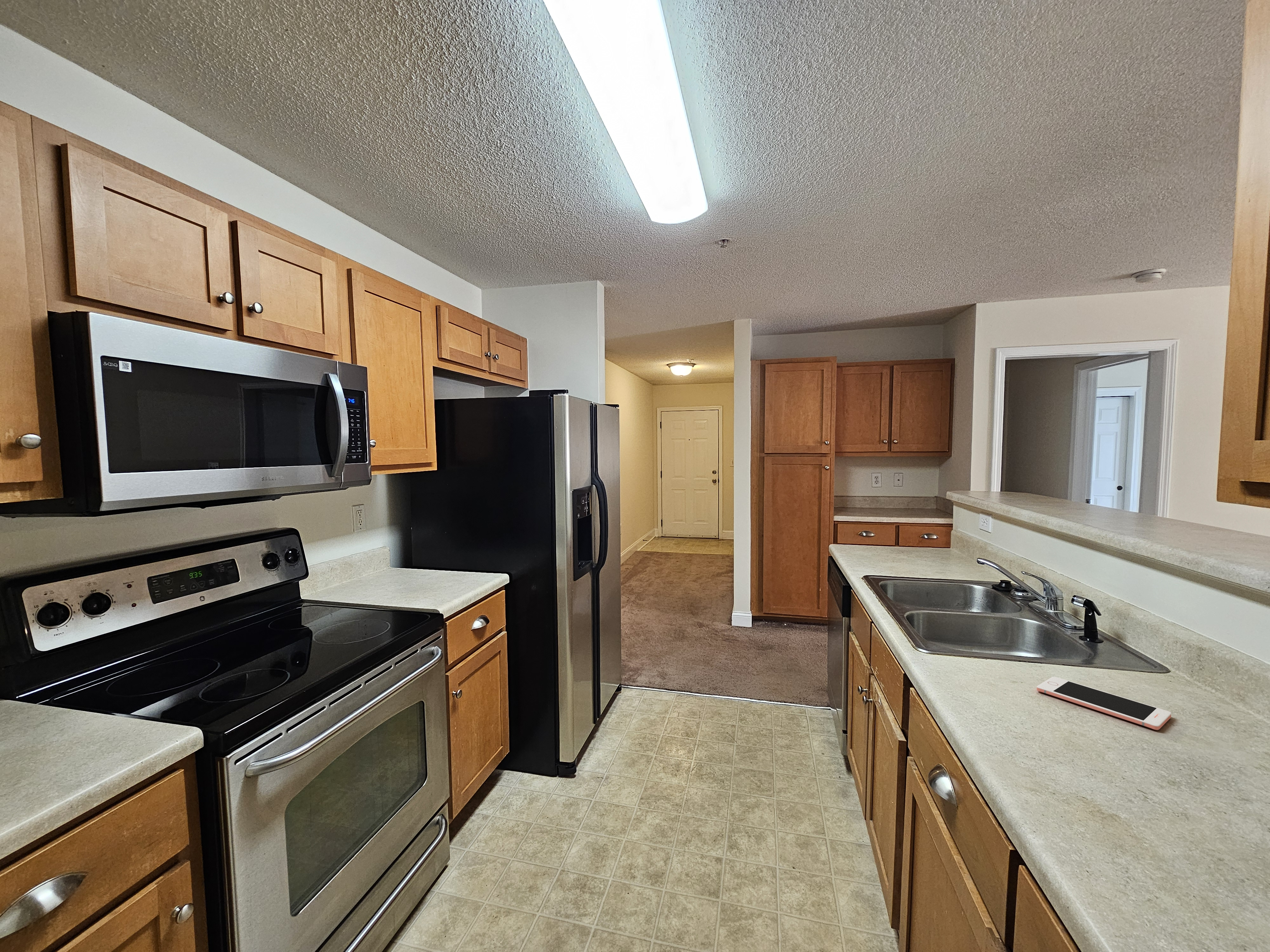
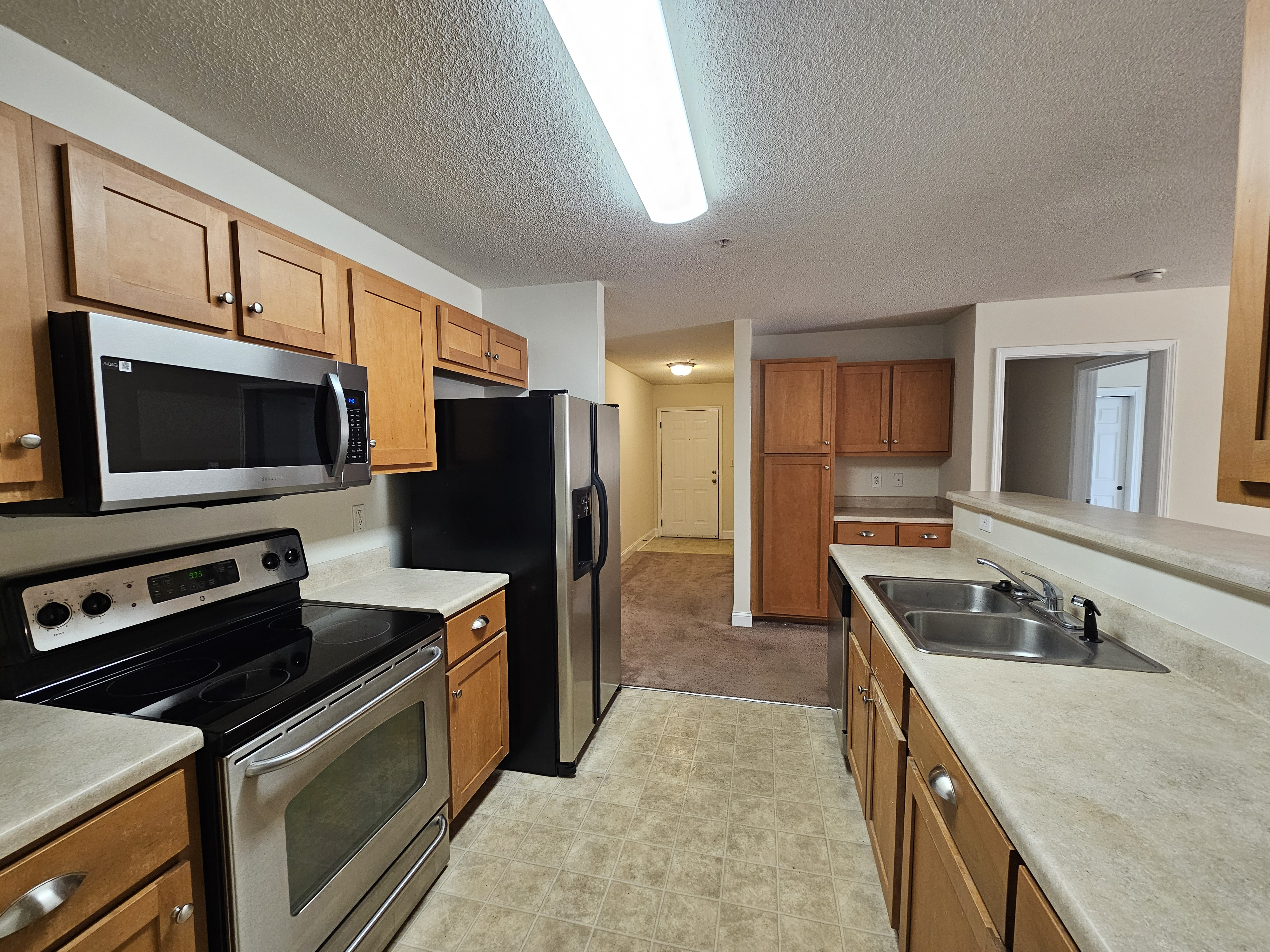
- cell phone (1100, 701)
